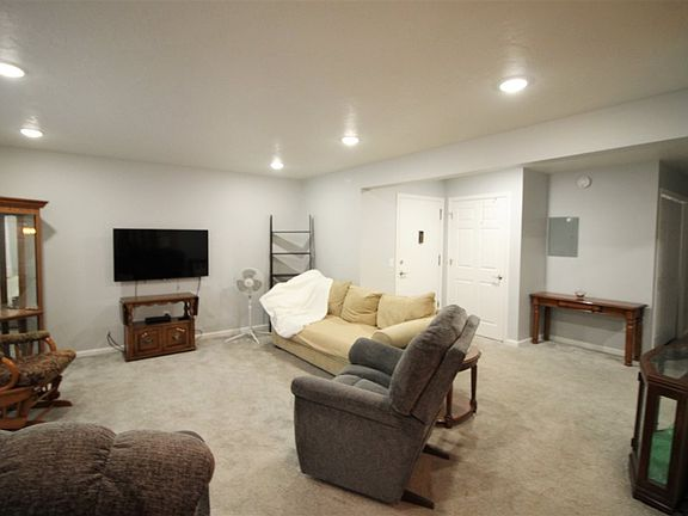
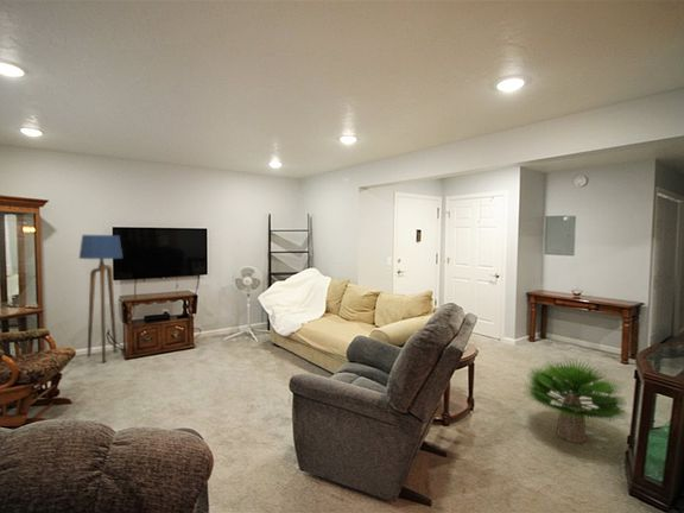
+ floor lamp (102, 297)
+ potted plant (572, 397)
